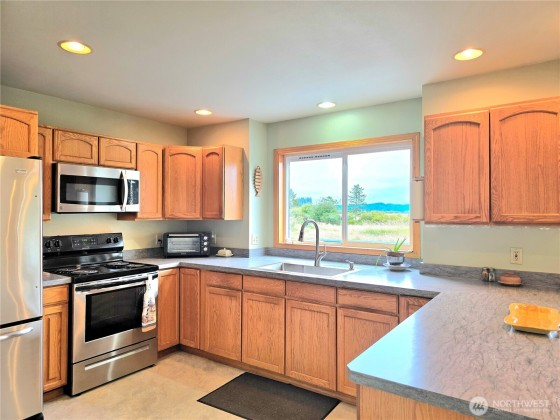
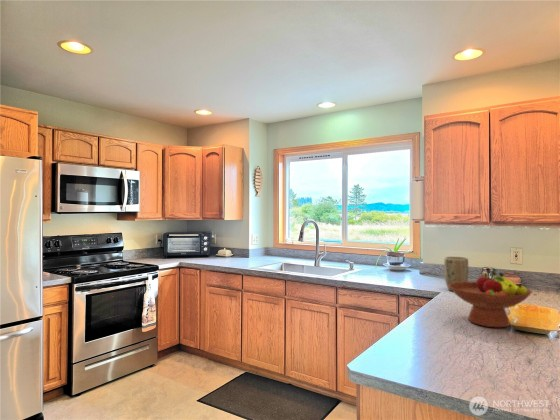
+ plant pot (456, 273)
+ fruit bowl (488, 298)
